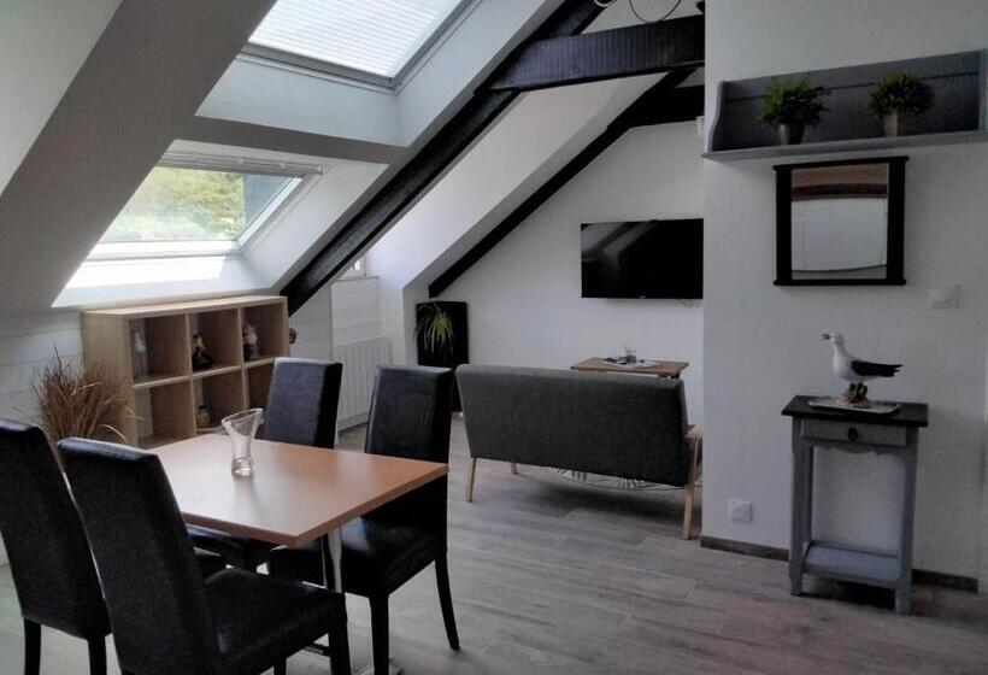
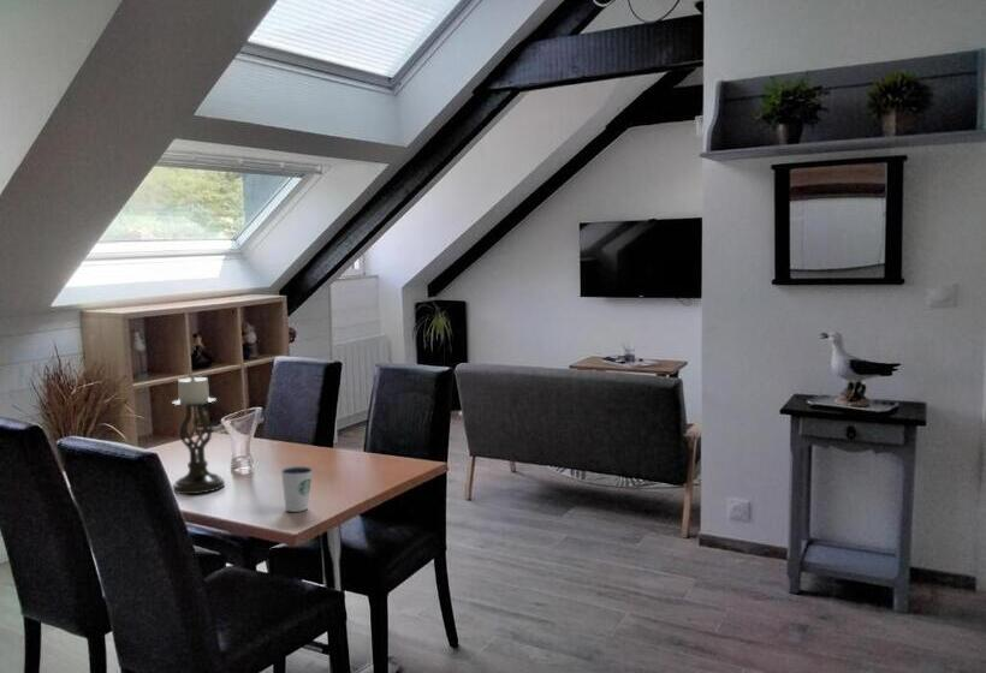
+ candle holder (195, 430)
+ dixie cup (297, 489)
